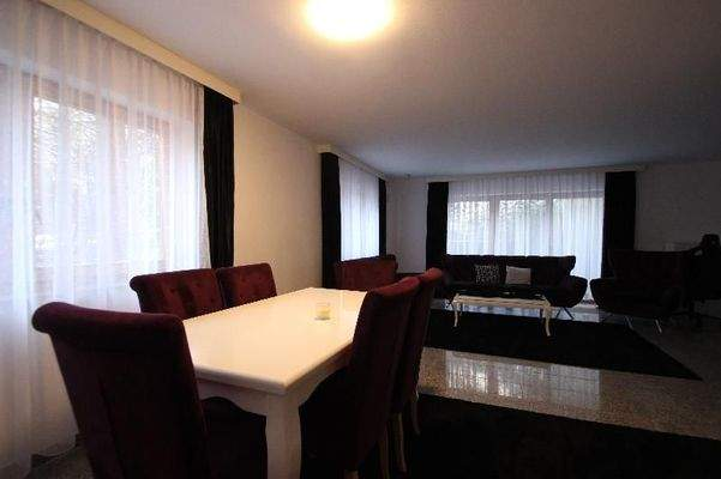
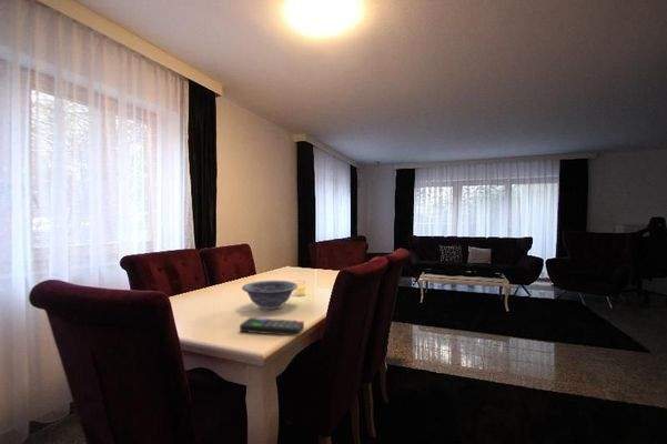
+ decorative bowl (270, 295)
+ remote control (272, 325)
